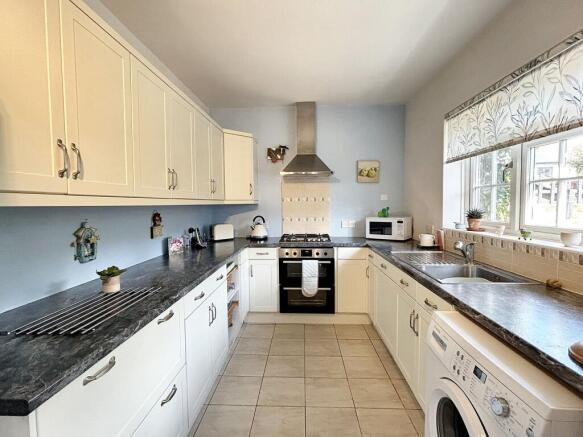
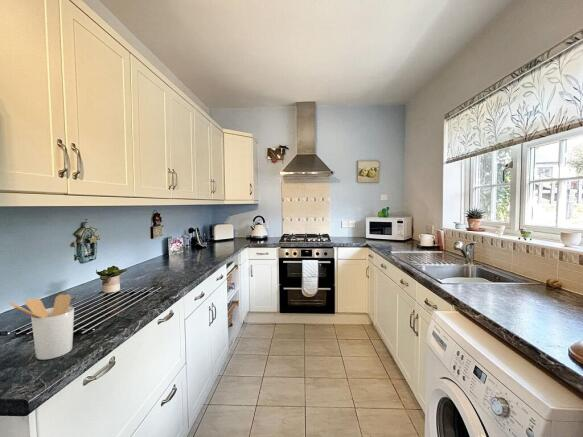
+ utensil holder (43, 325)
